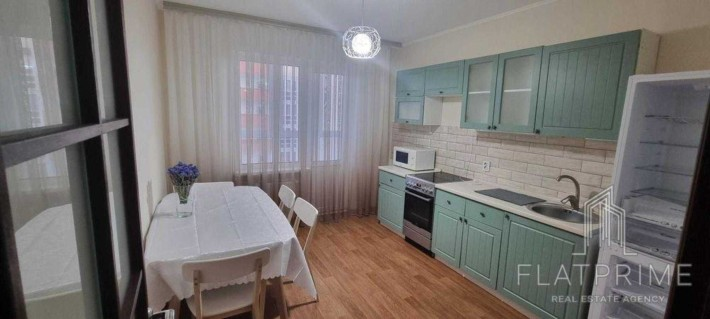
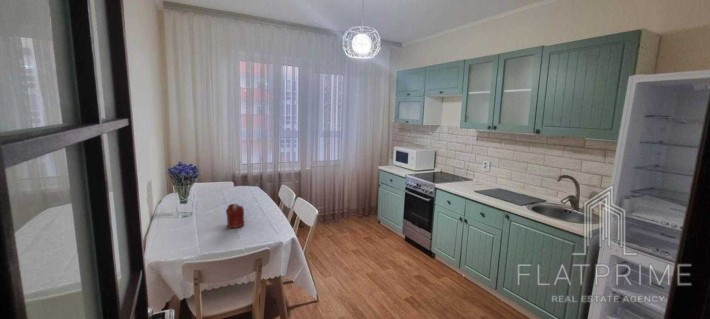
+ candle (235, 214)
